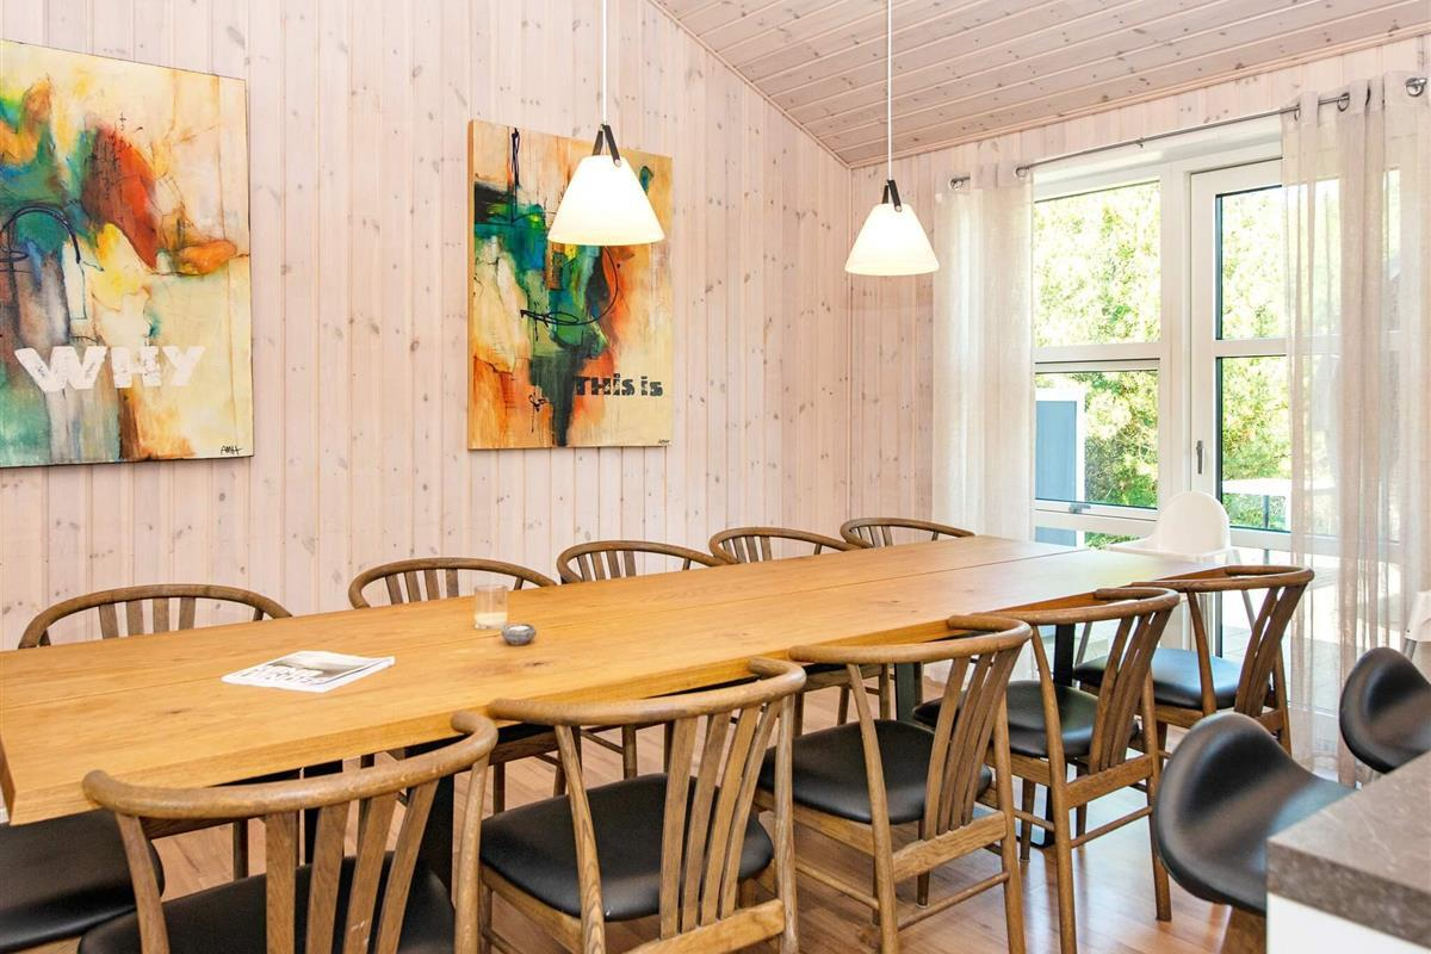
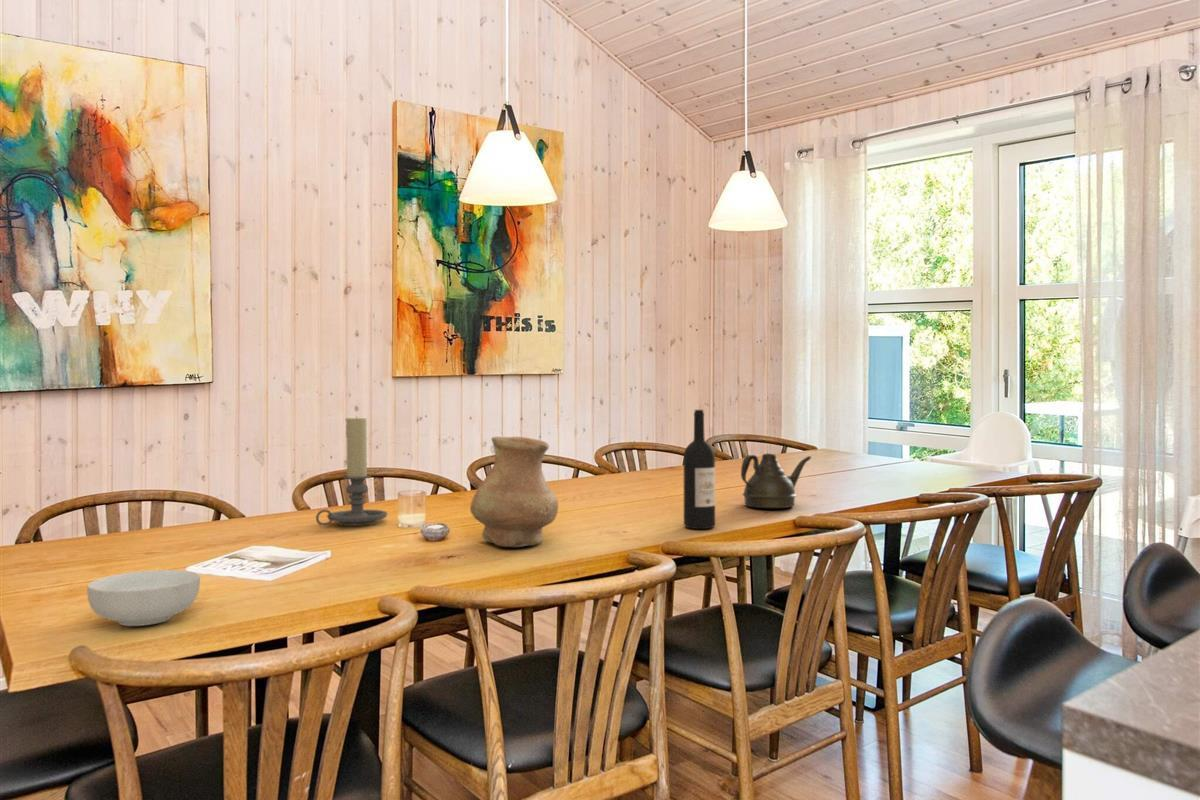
+ candle holder (351, 469)
+ wine bottle (699, 468)
+ vase (514, 490)
+ teapot (778, 479)
+ cereal bowl (145, 599)
